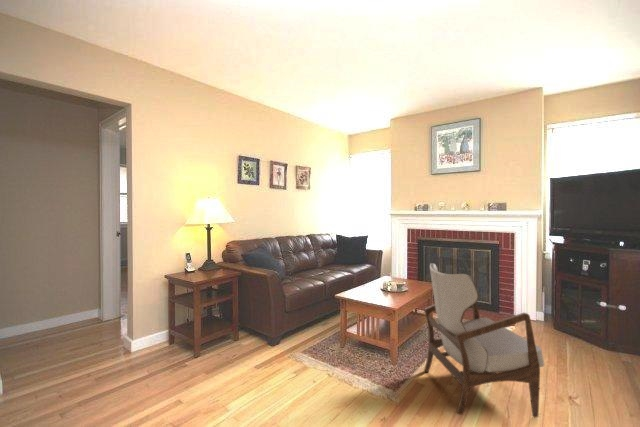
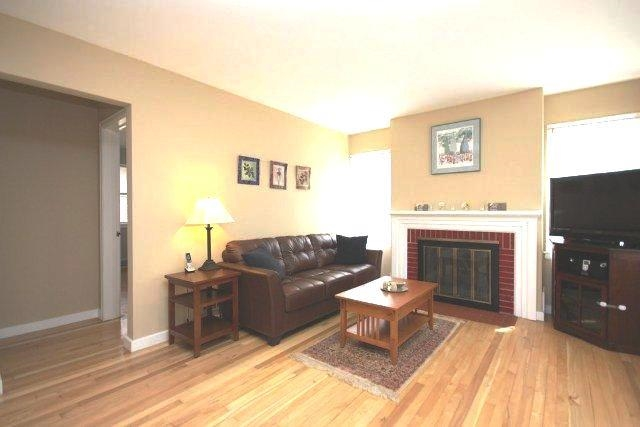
- armchair (477, 327)
